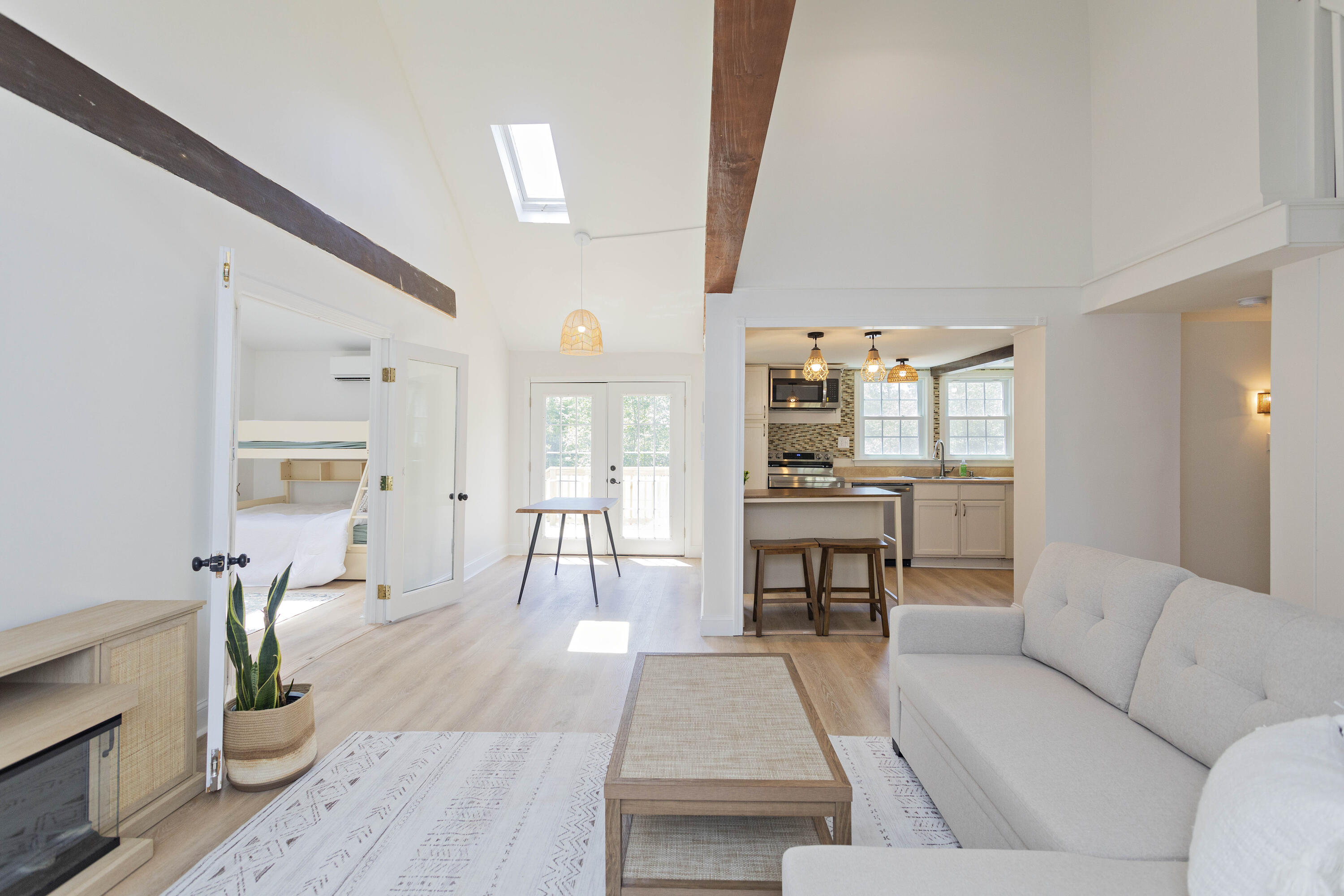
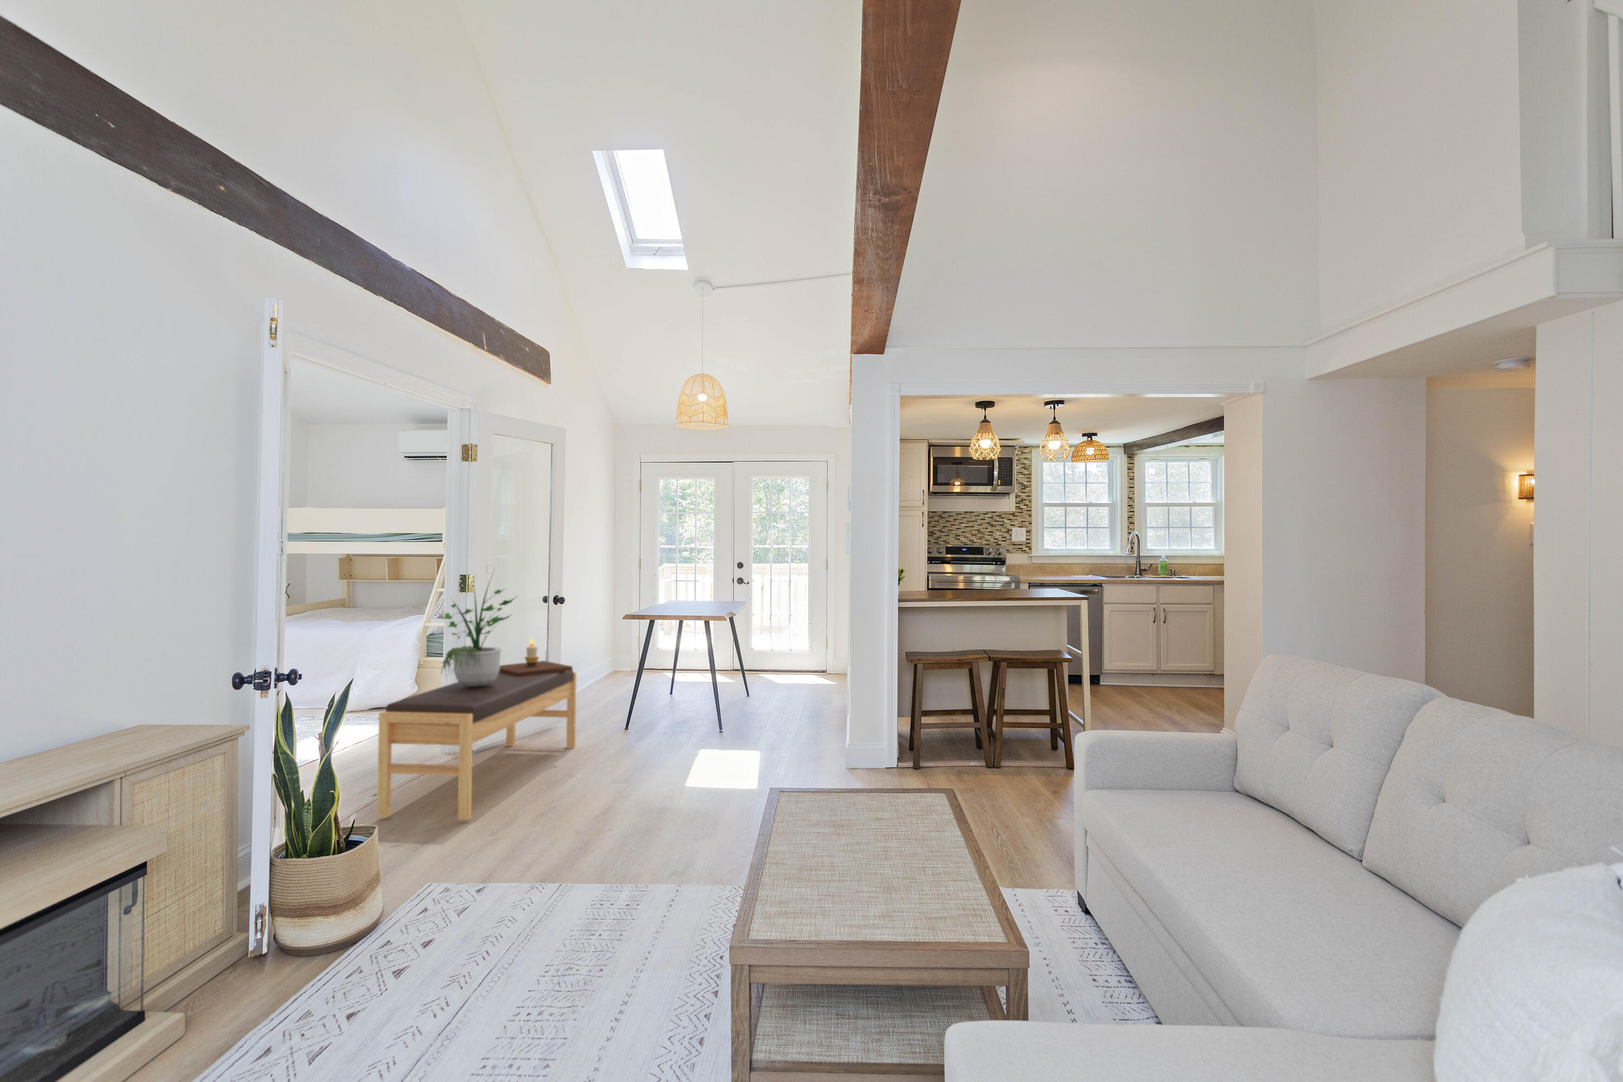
+ potted plant (473, 627)
+ bench (491, 729)
+ candle (531, 653)
